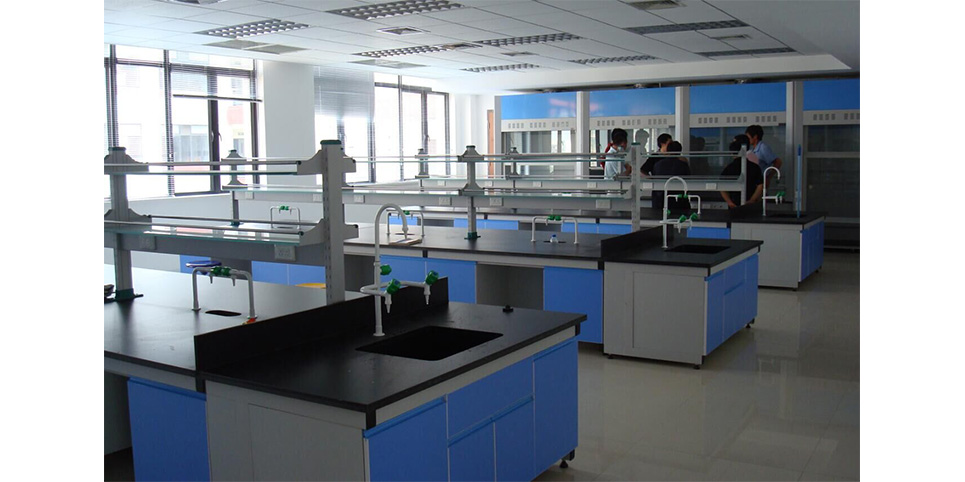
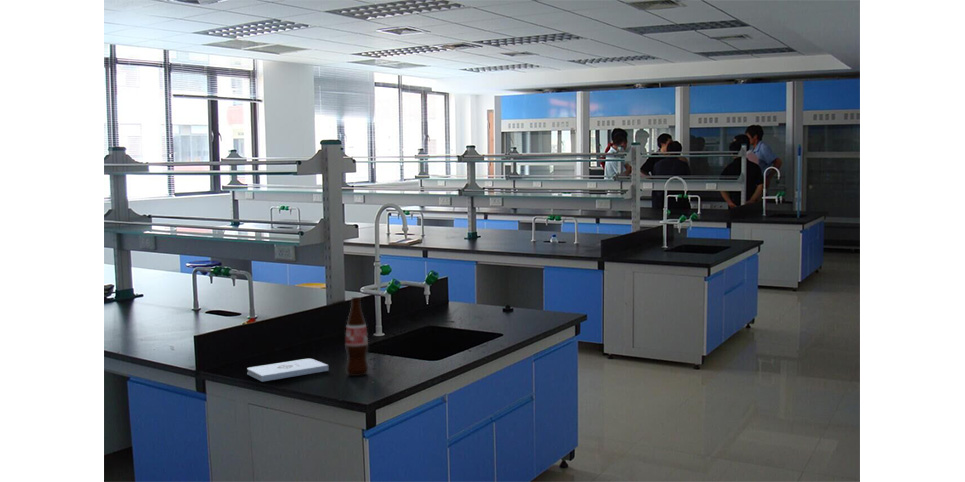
+ notepad (287, 369)
+ bottle (356, 336)
